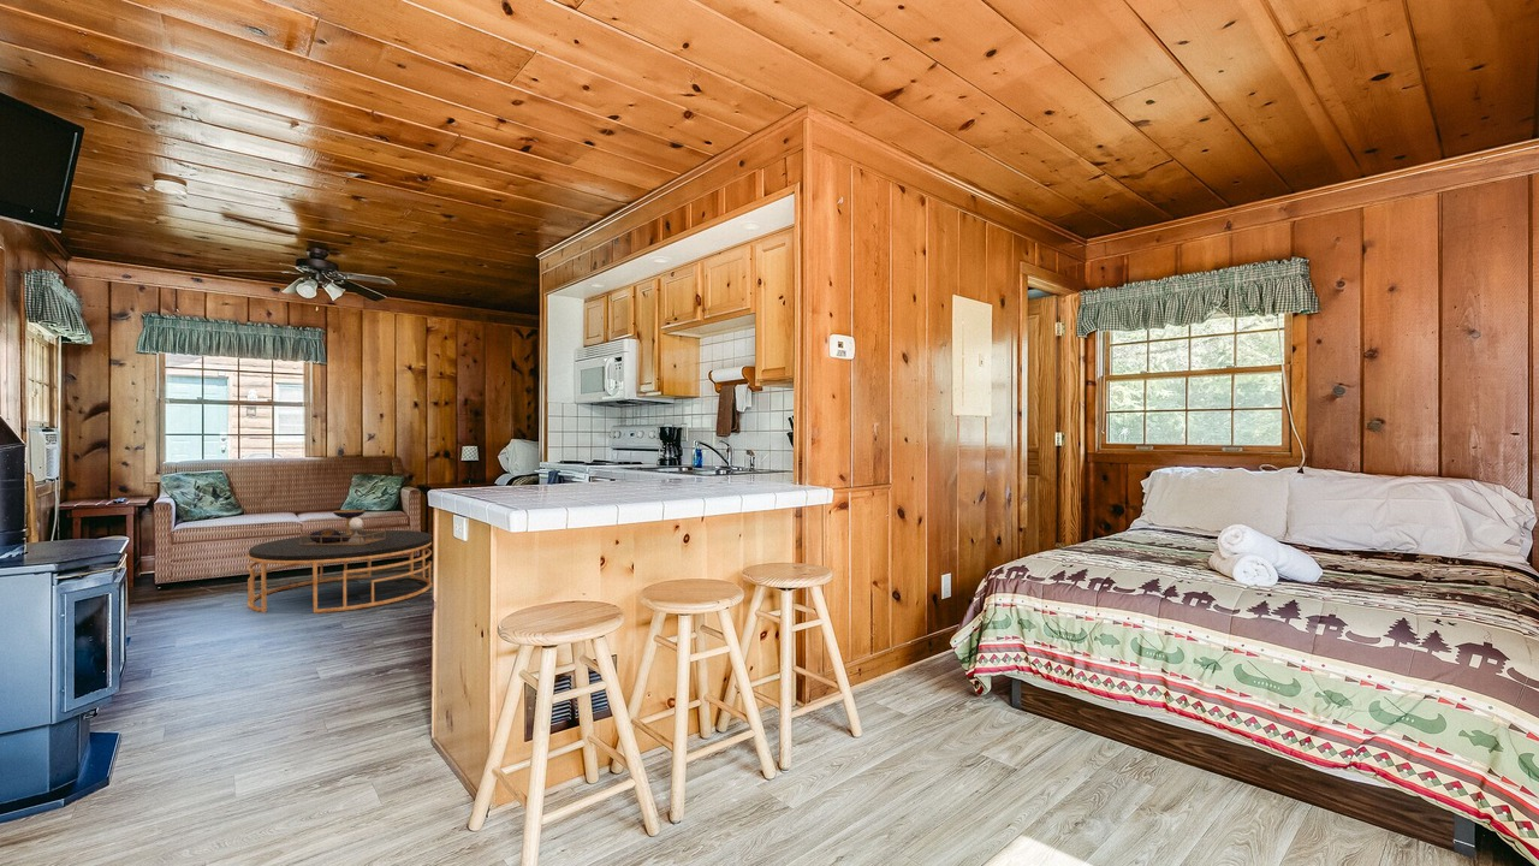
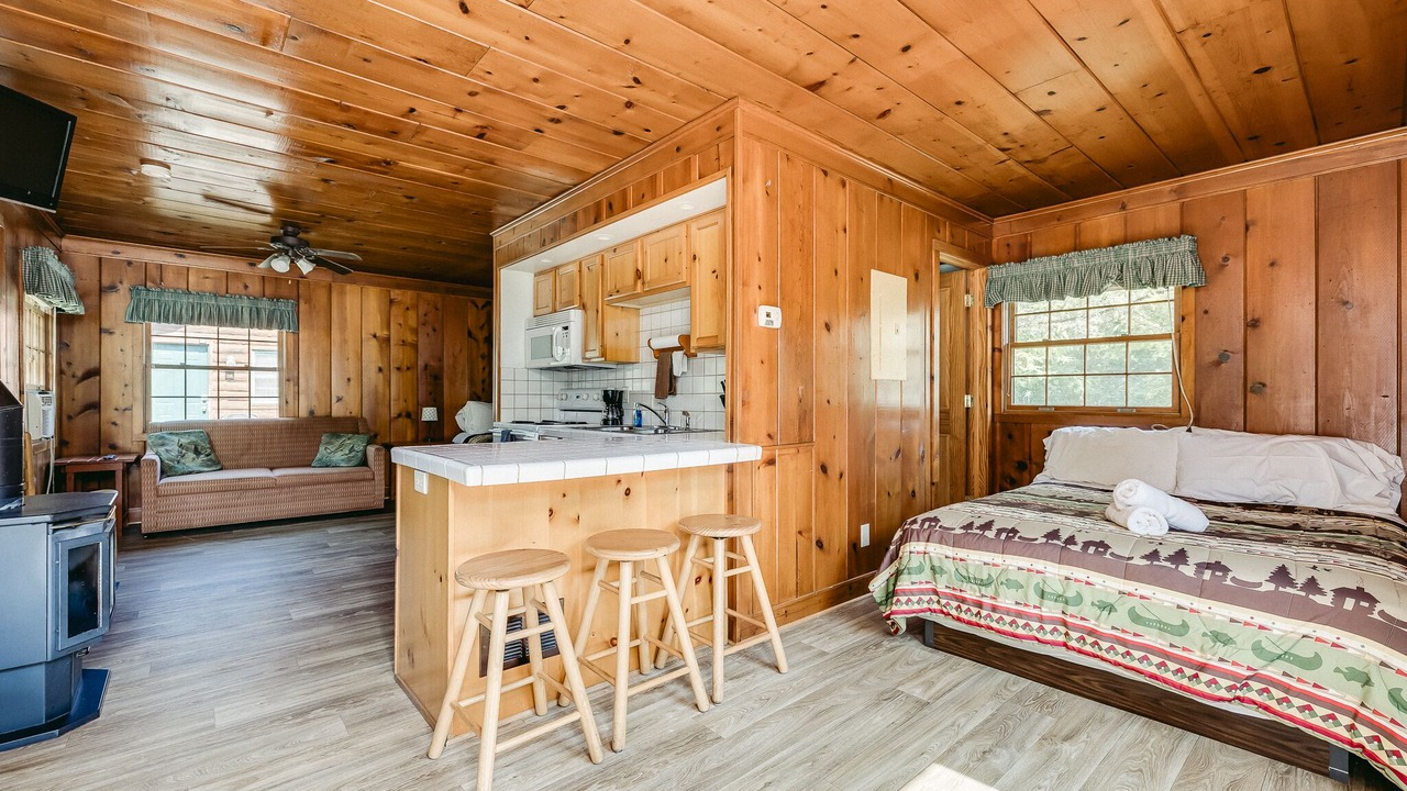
- coffee table (345, 552)
